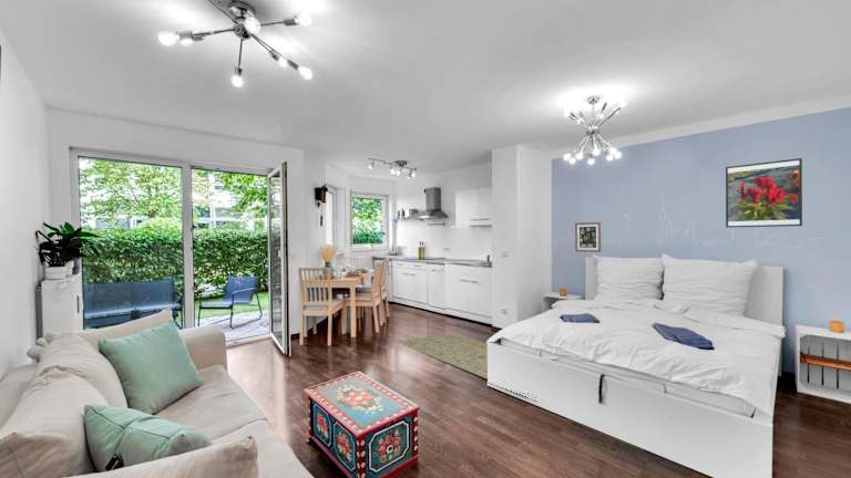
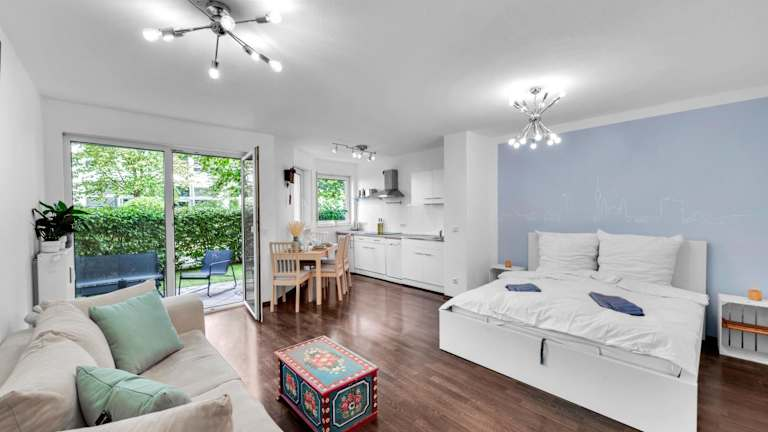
- rug (459, 349)
- wall art (587, 237)
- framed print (761, 195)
